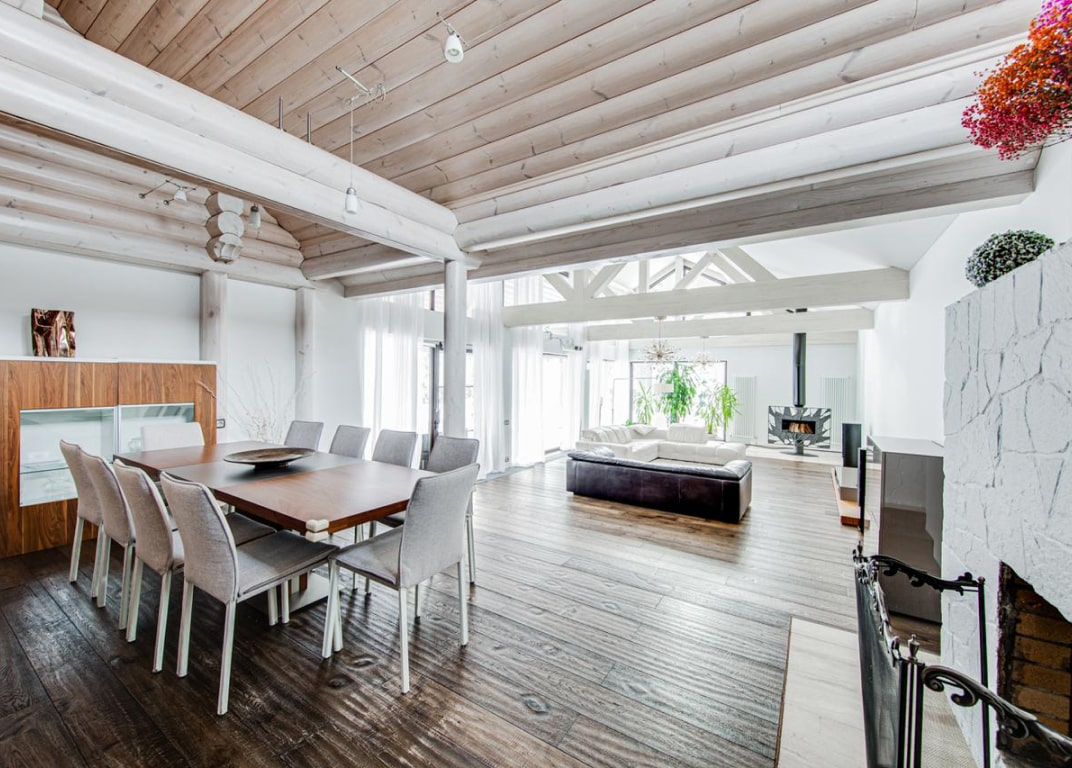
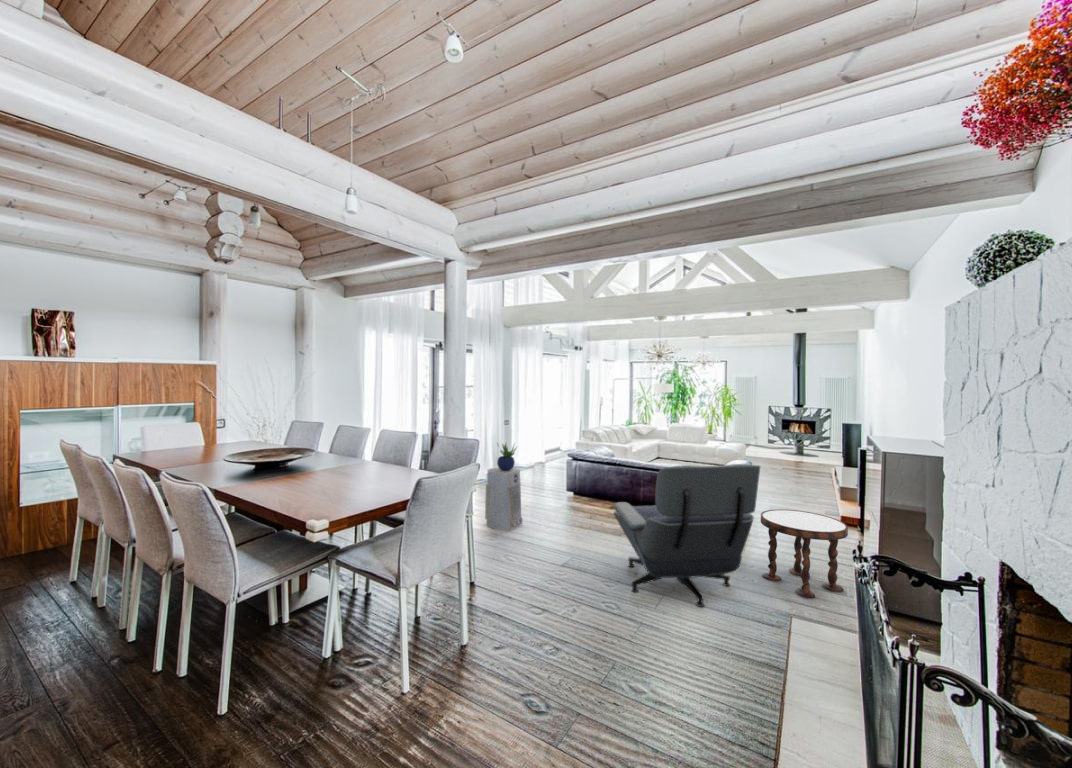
+ potted plant (507, 455)
+ lounge chair (680, 520)
+ air purifier (502, 497)
+ side table (802, 551)
